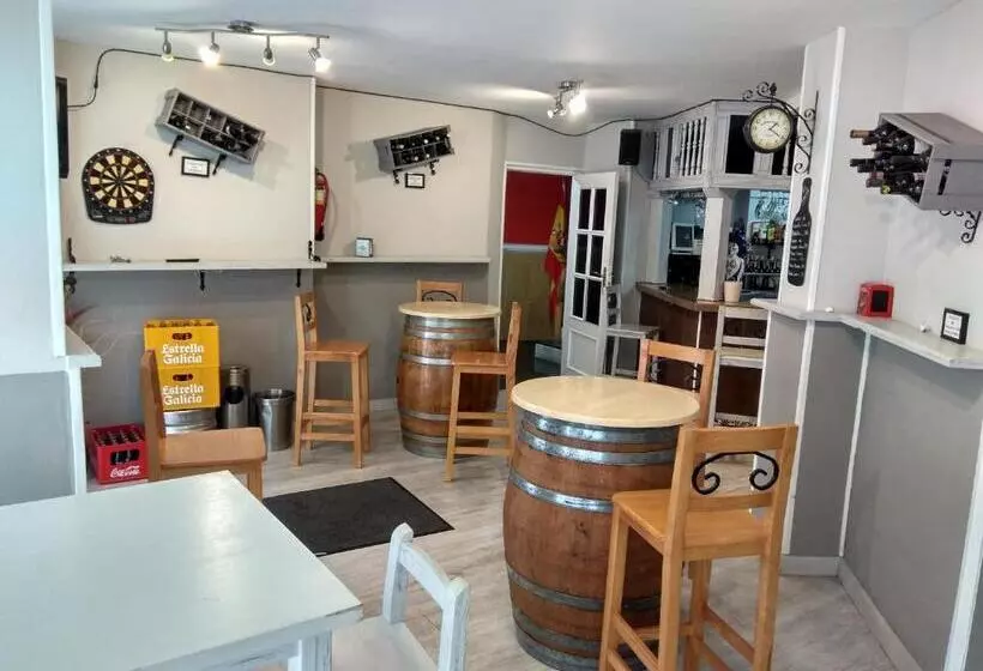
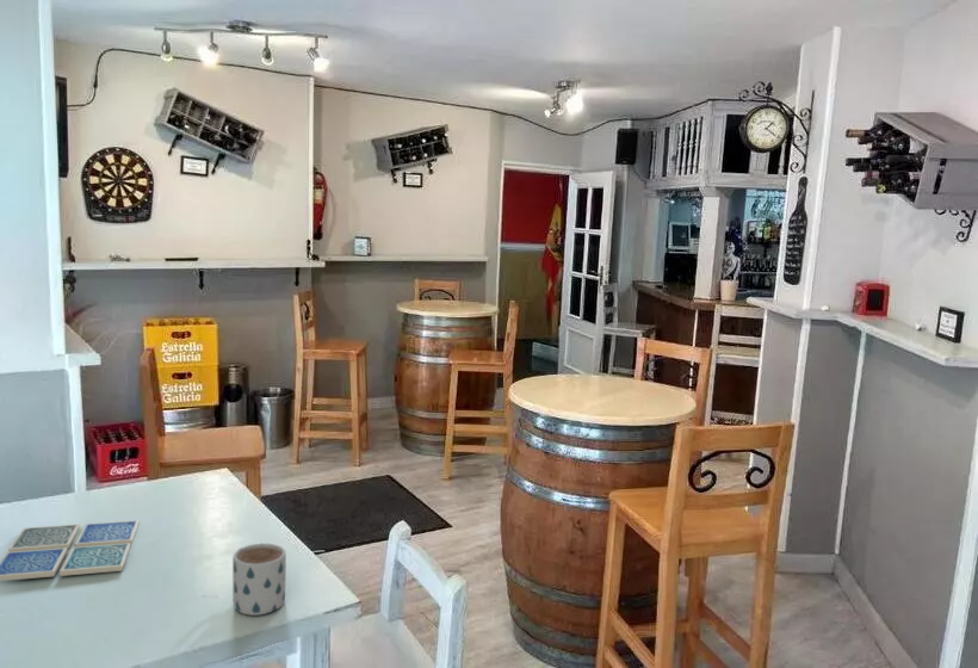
+ drink coaster (72, 548)
+ mug (254, 575)
